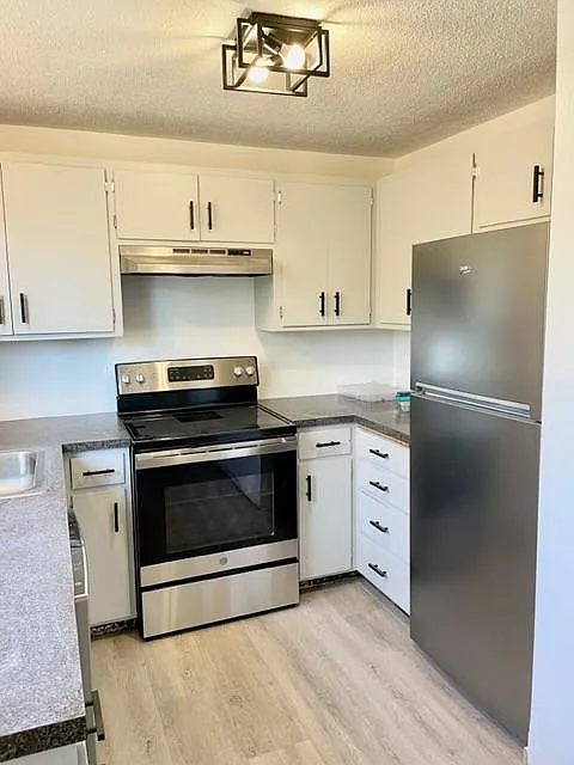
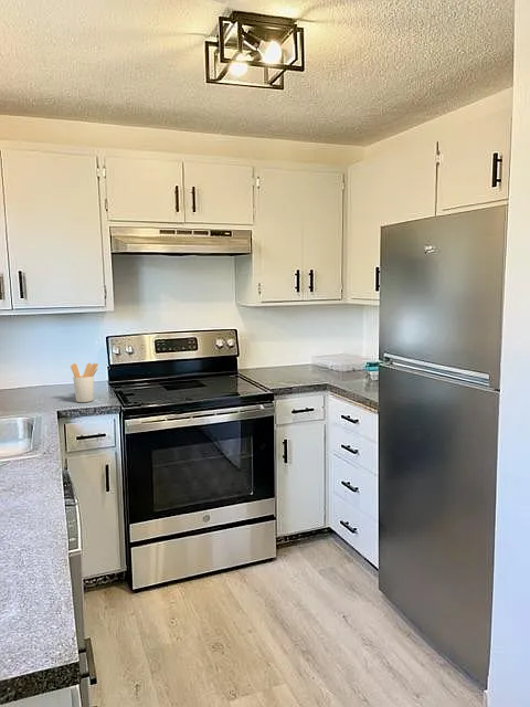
+ utensil holder (86, 381)
